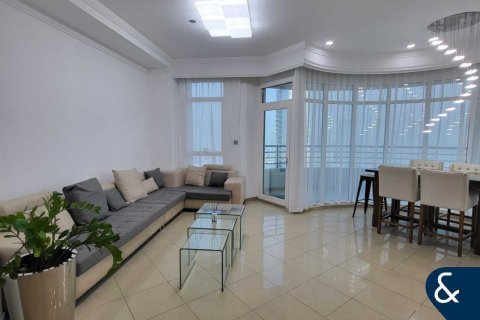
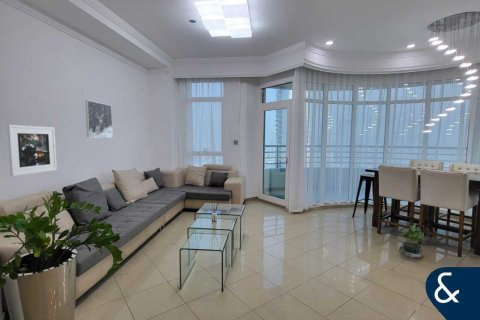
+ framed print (100, 120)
+ potted plant (414, 240)
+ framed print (34, 149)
